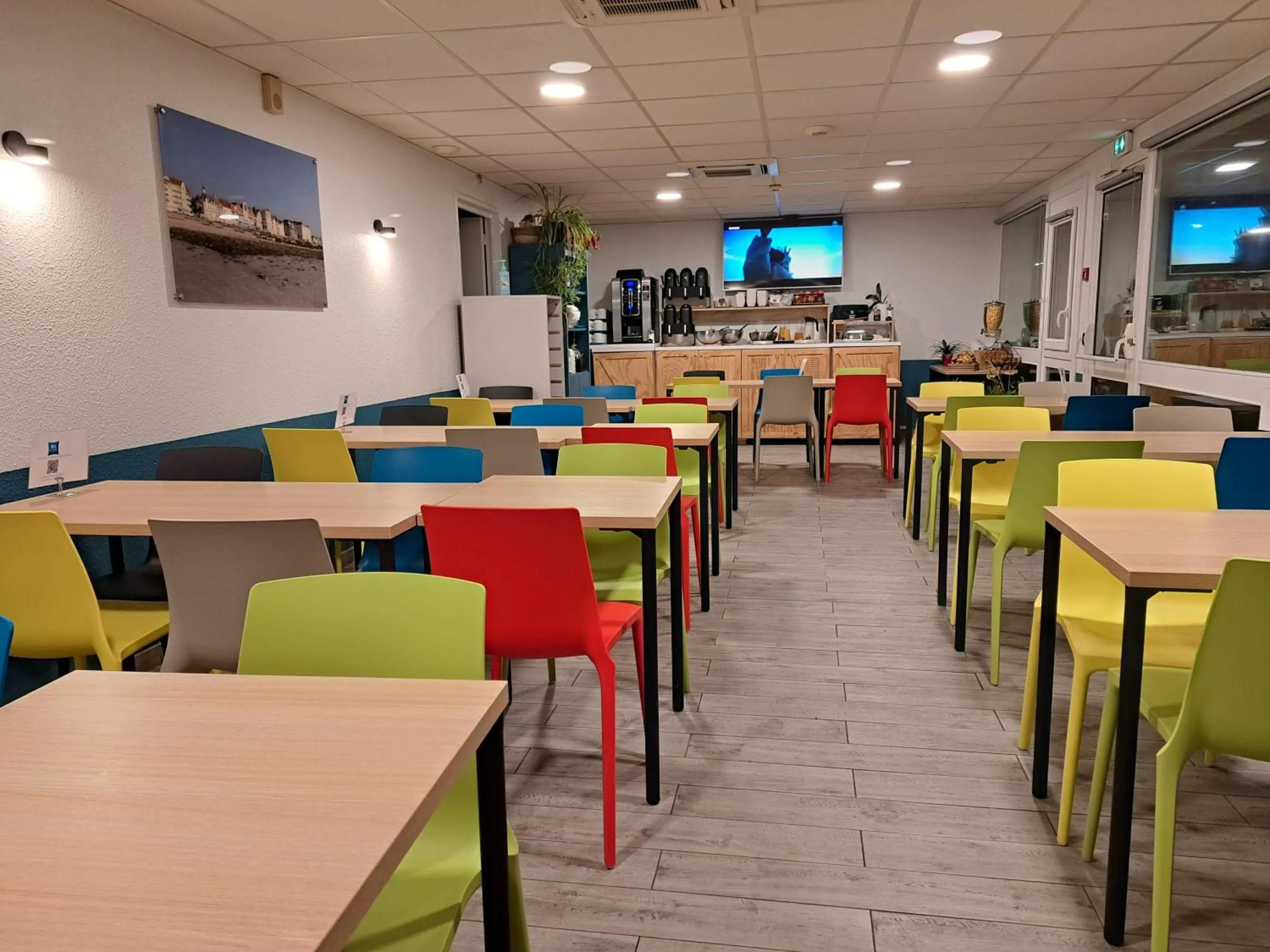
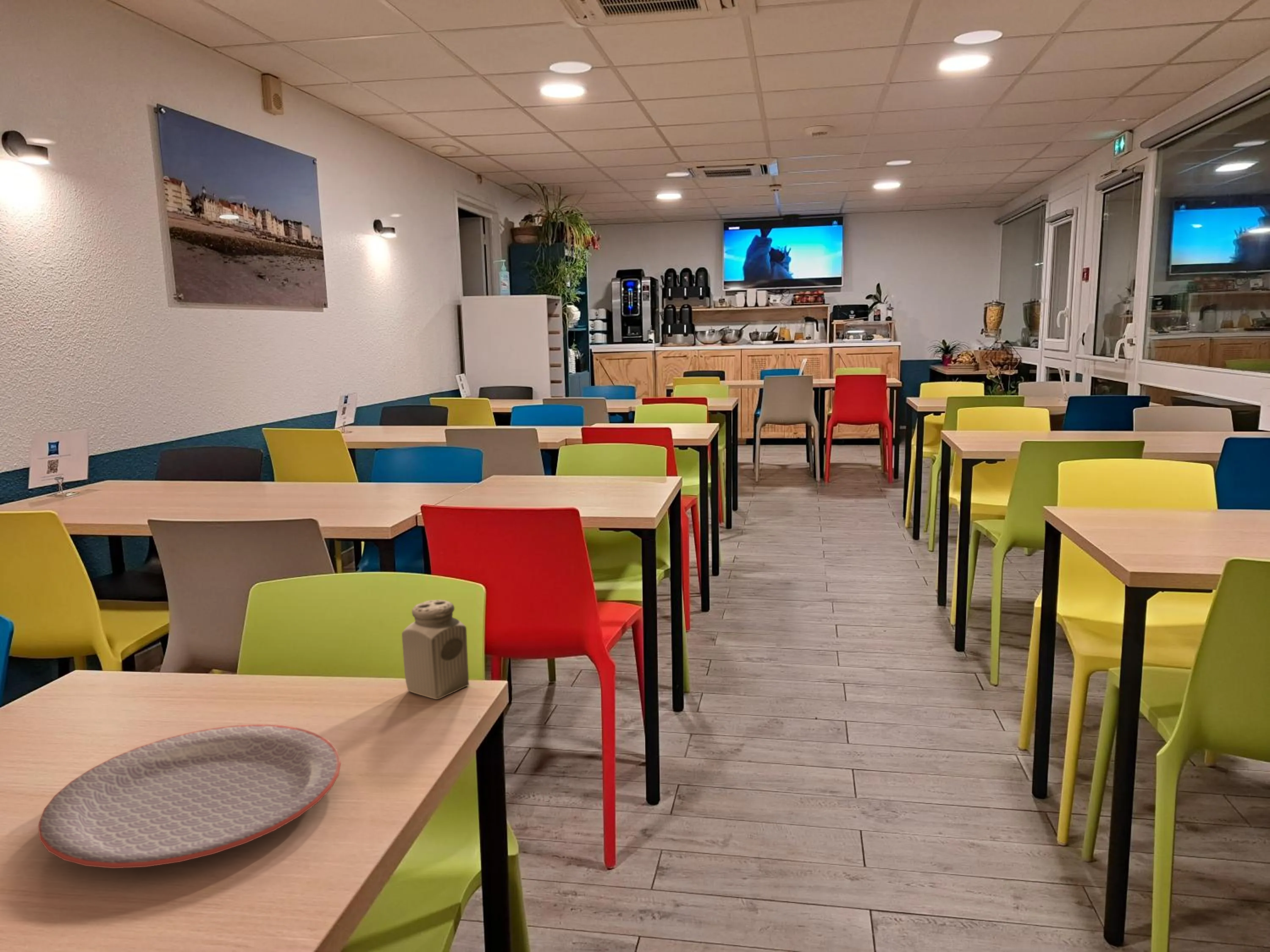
+ plate (200, 793)
+ salt shaker (435, 646)
